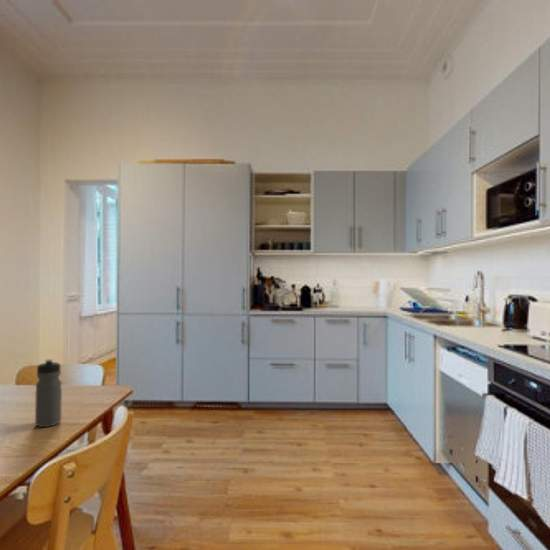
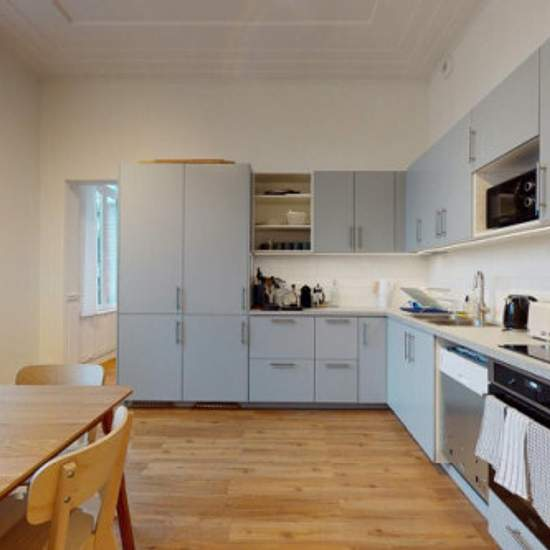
- water bottle (48, 391)
